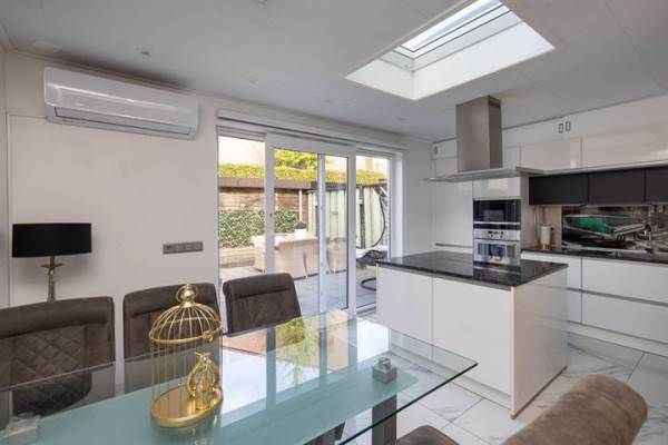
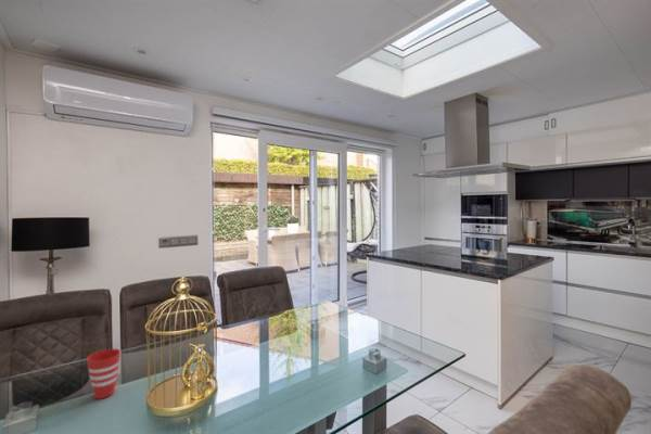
+ cup (104, 373)
